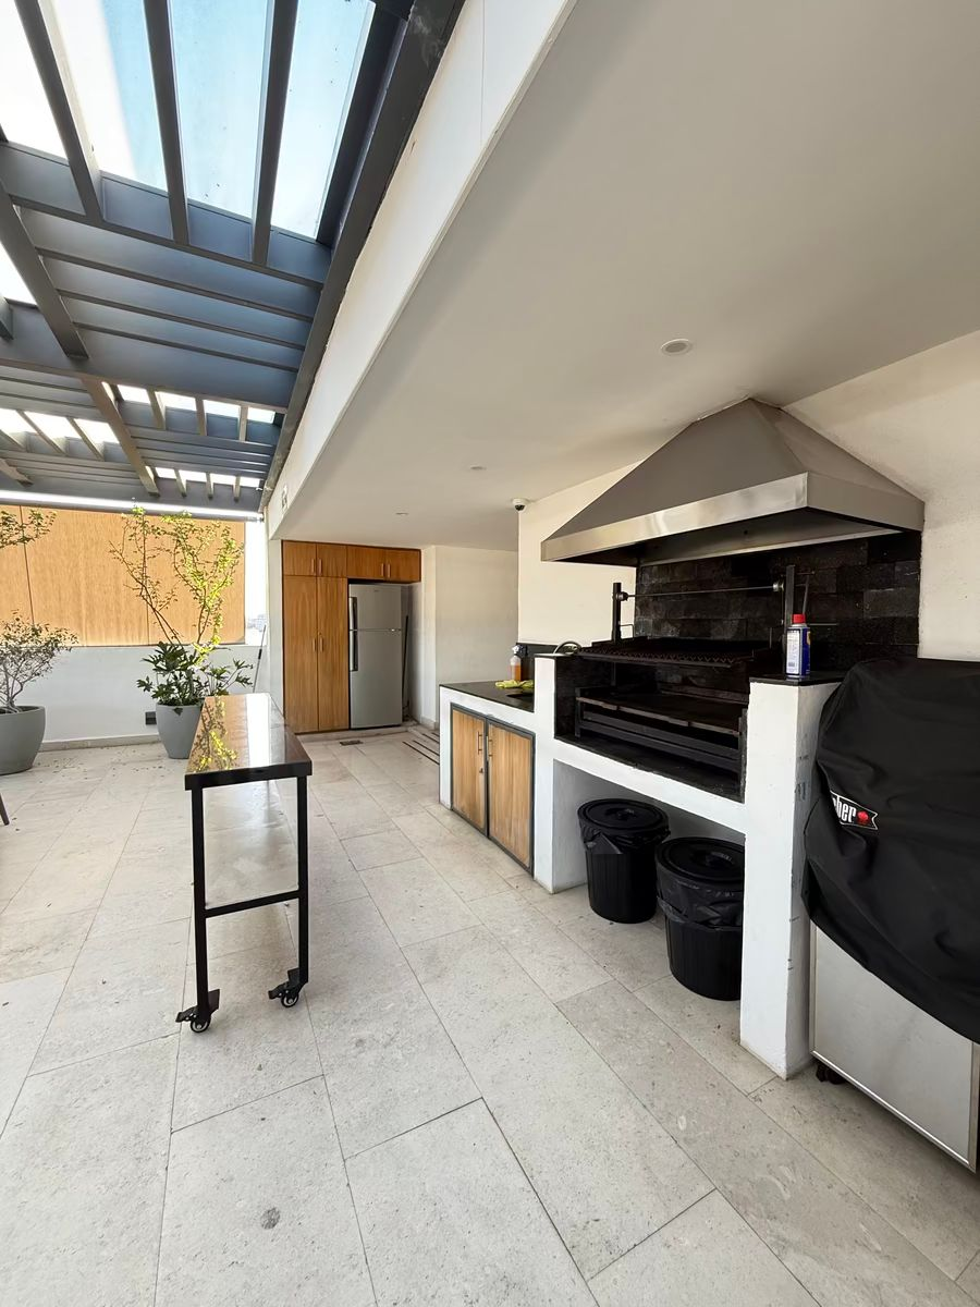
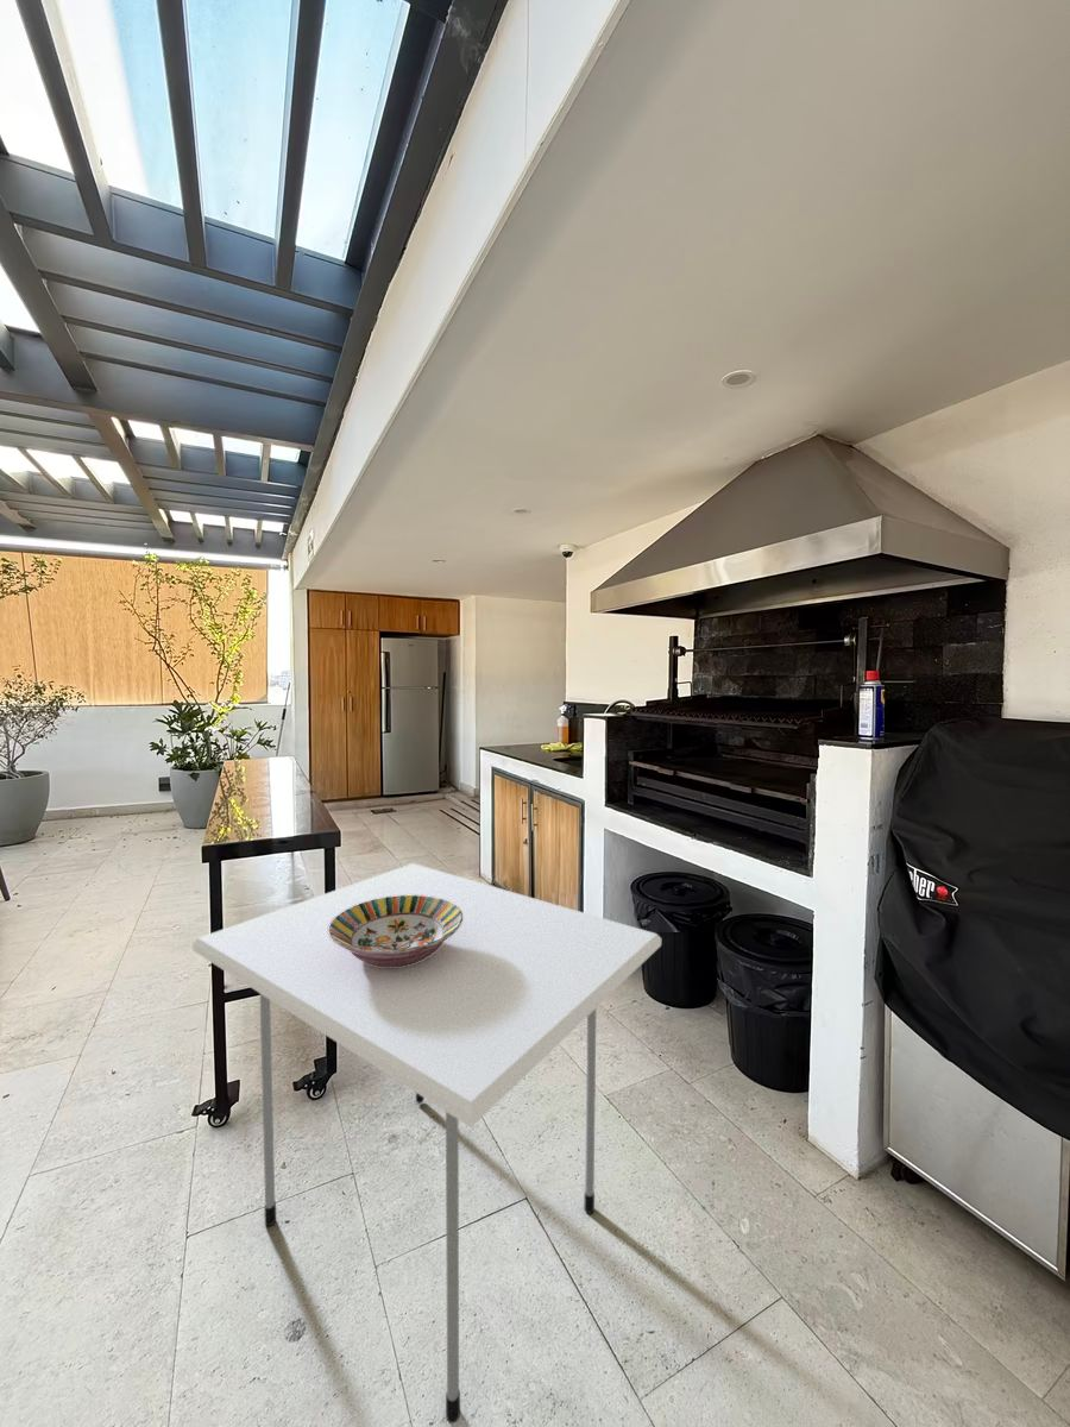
+ serving bowl (397, 935)
+ dining table (430, 1080)
